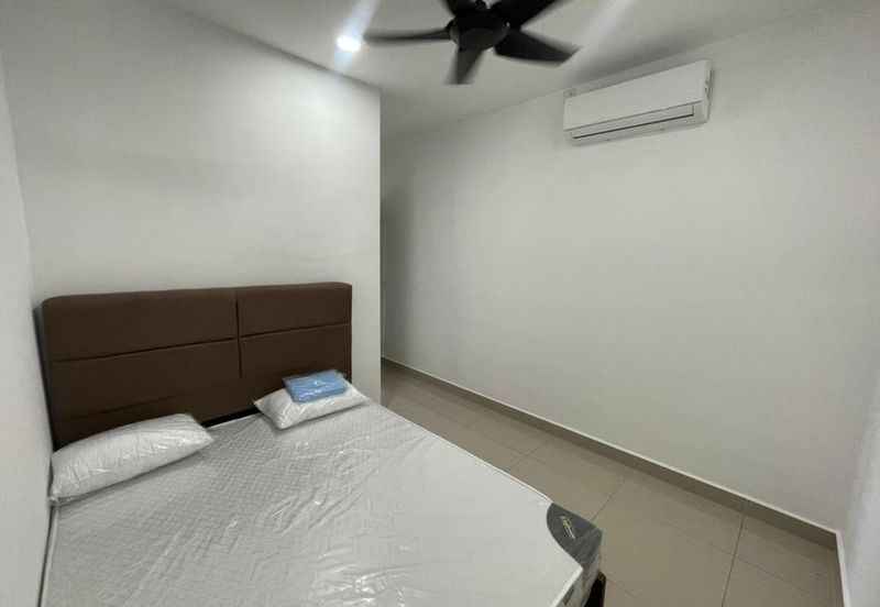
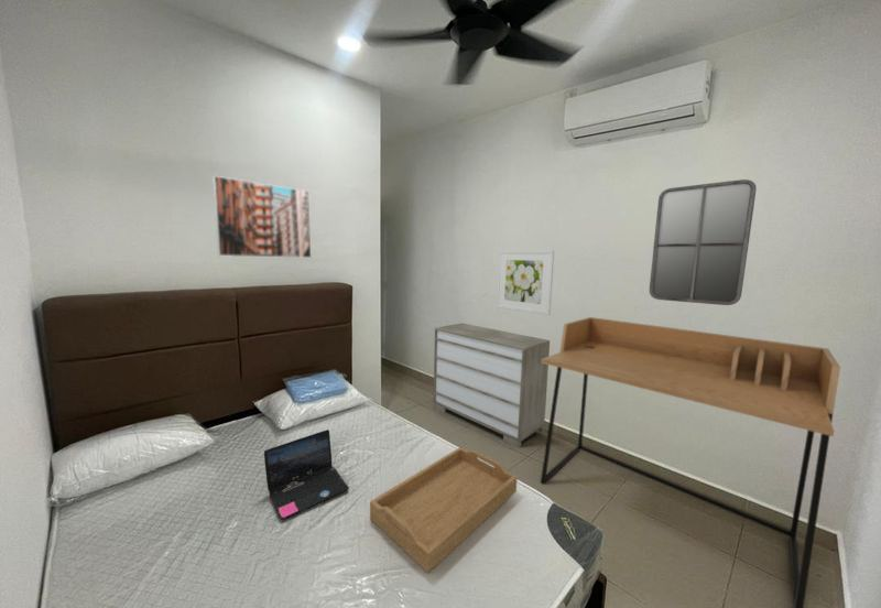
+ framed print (523, 281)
+ home mirror (697, 245)
+ serving tray (447, 493)
+ dresser (486, 377)
+ desk (668, 394)
+ laptop (306, 470)
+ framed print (267, 220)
